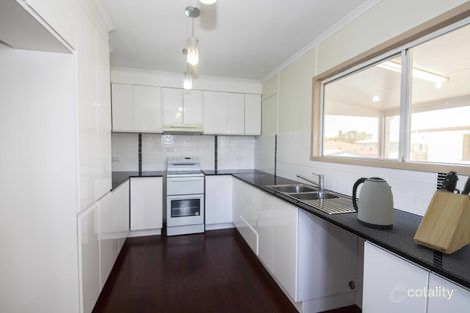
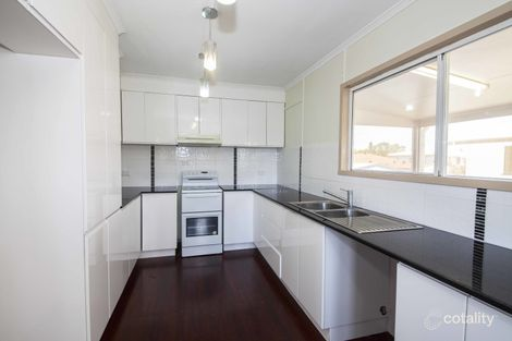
- knife block (449, 207)
- kettle (370, 199)
